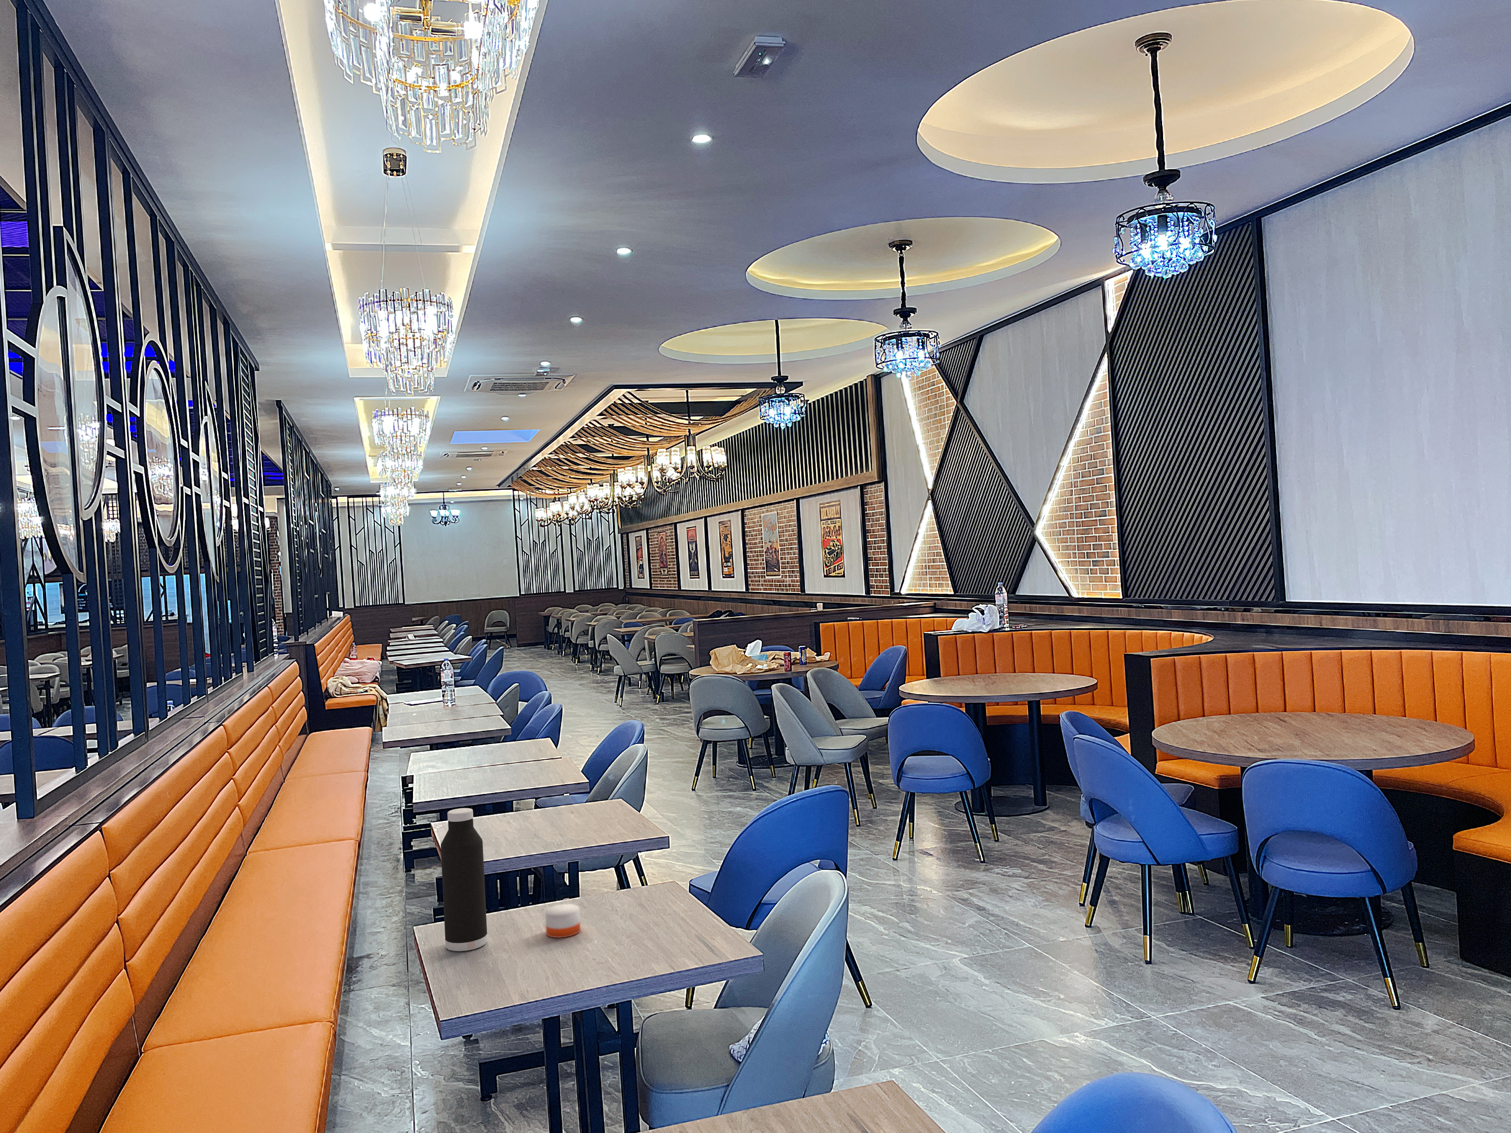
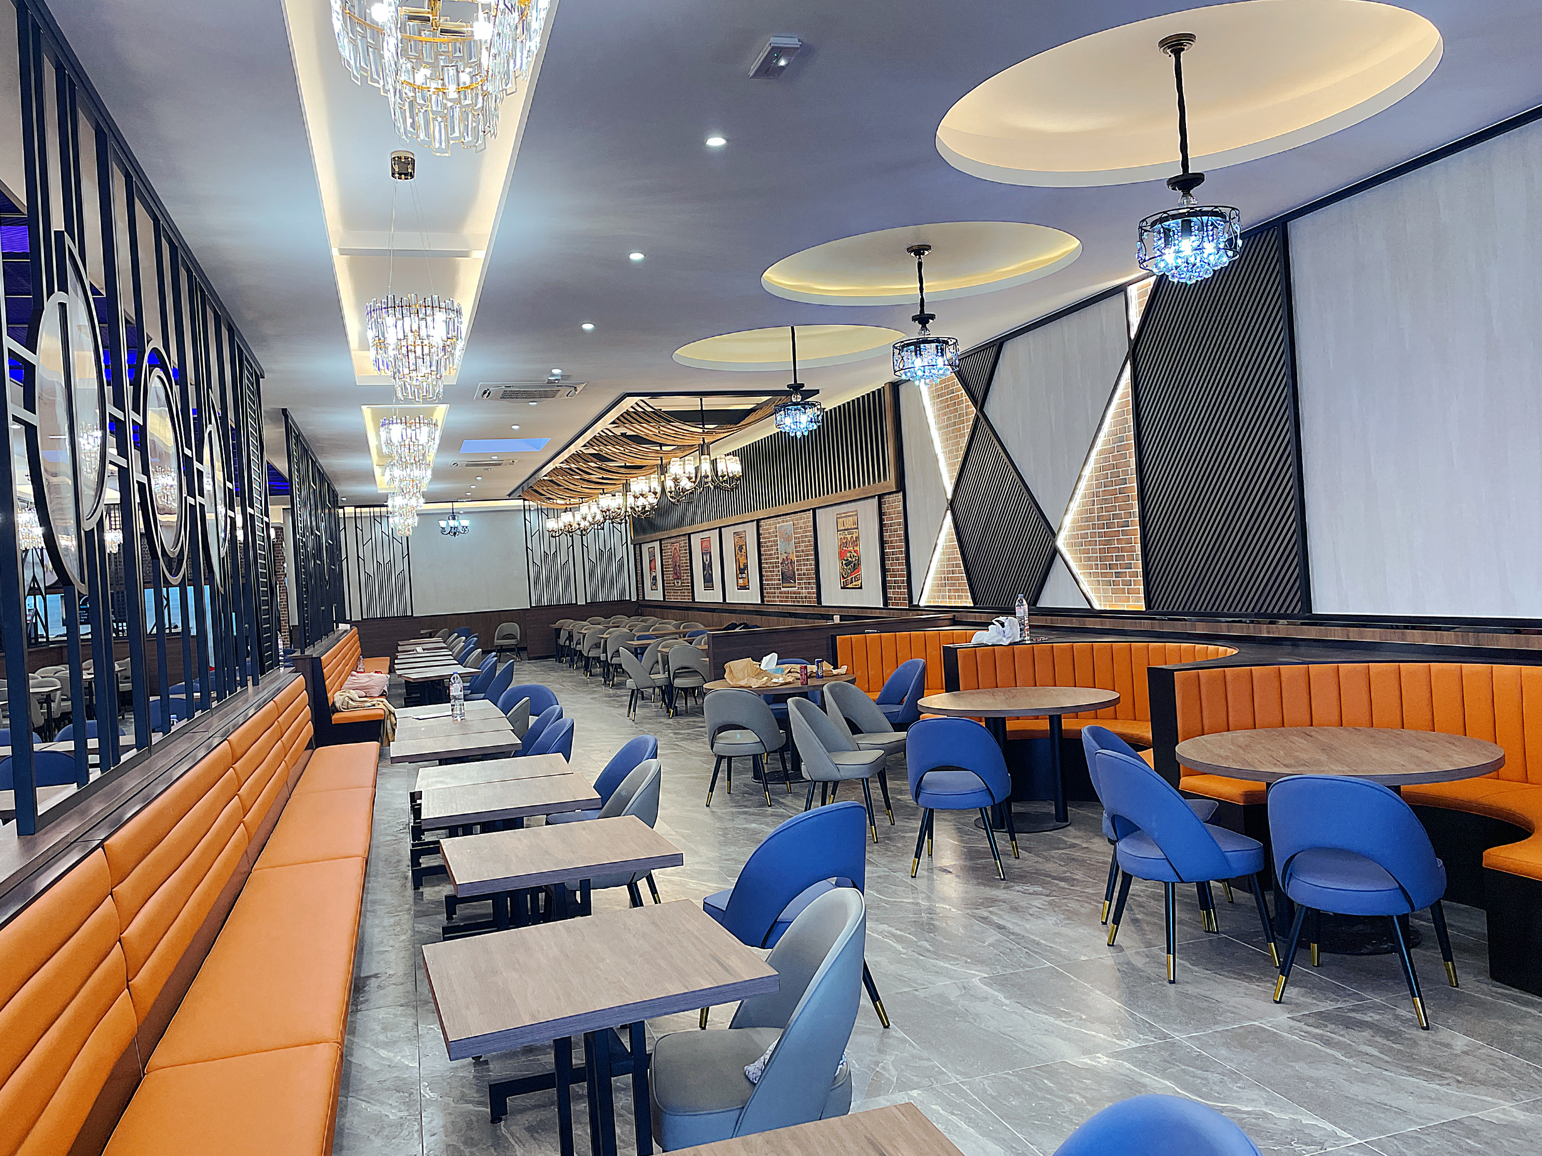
- candle (563, 908)
- water bottle (463, 877)
